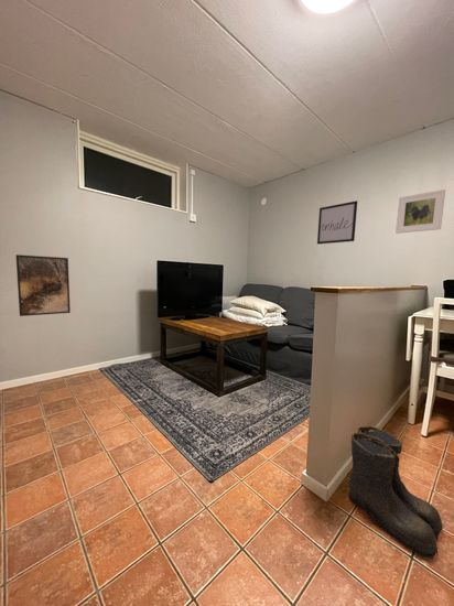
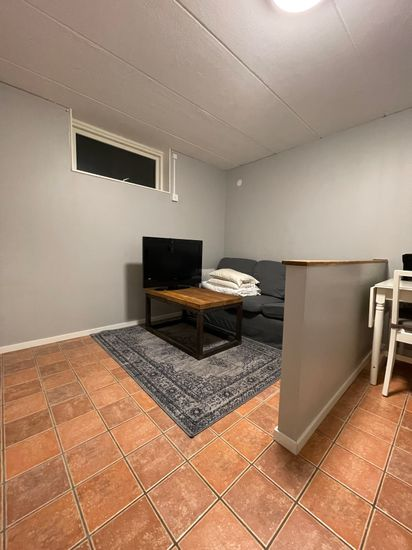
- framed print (44, 285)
- boots (393, 480)
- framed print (419, 213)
- wall art (336, 224)
